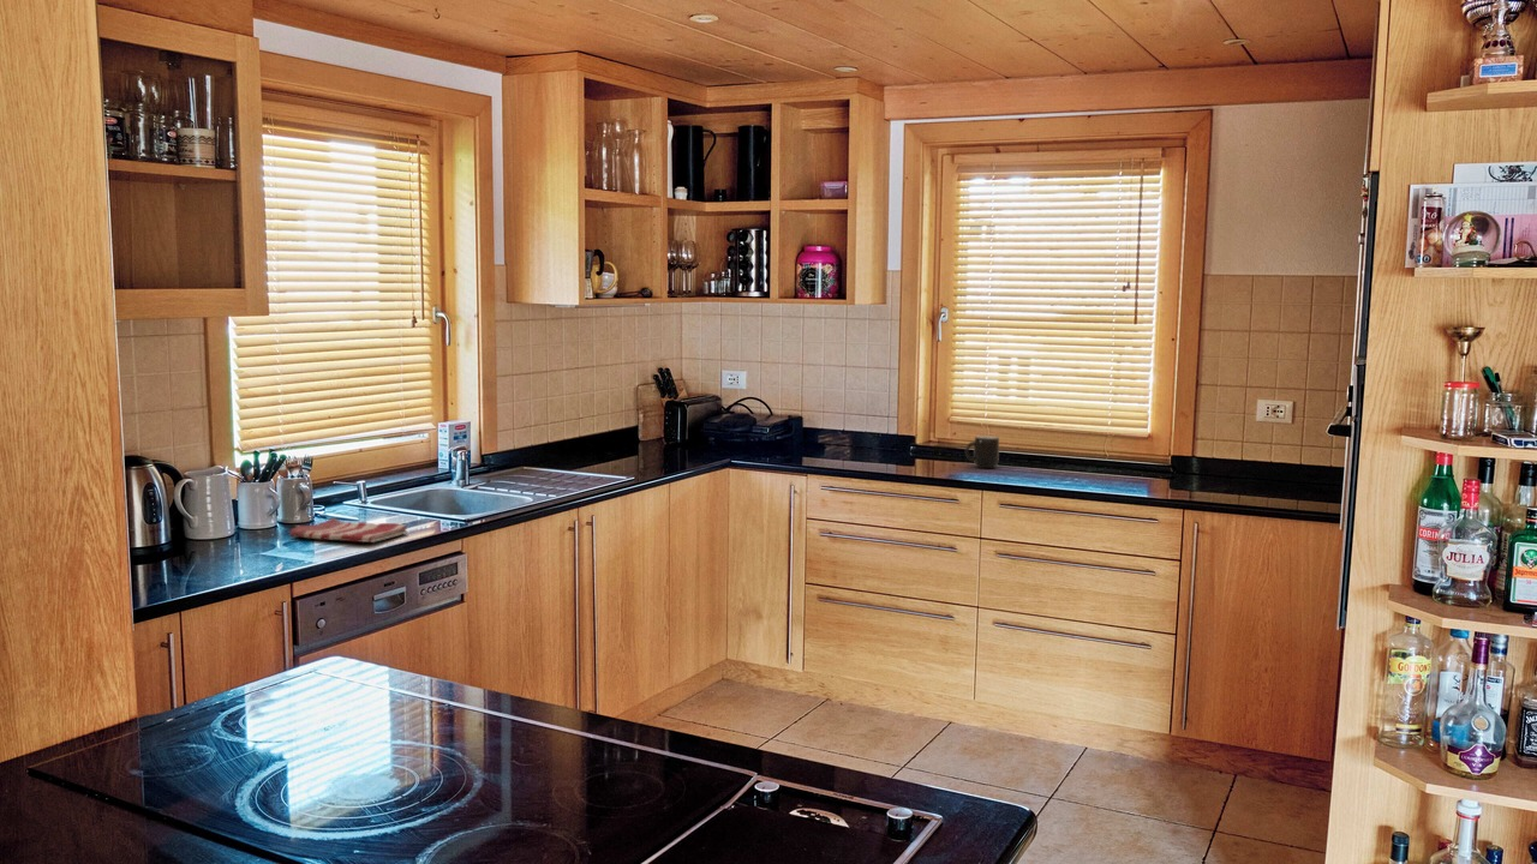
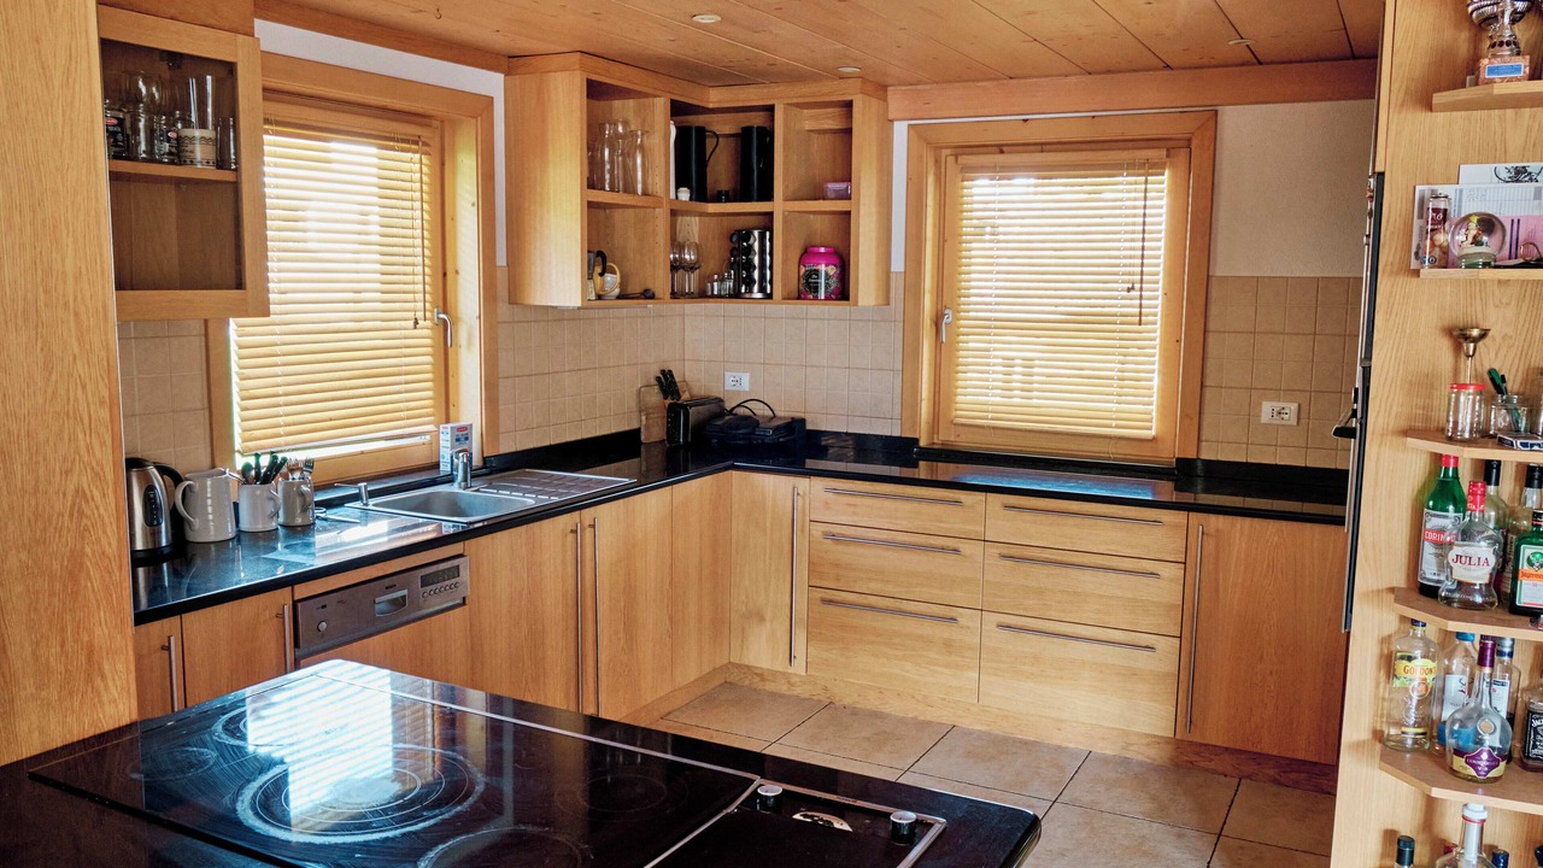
- dish towel (349, 530)
- mug (981, 451)
